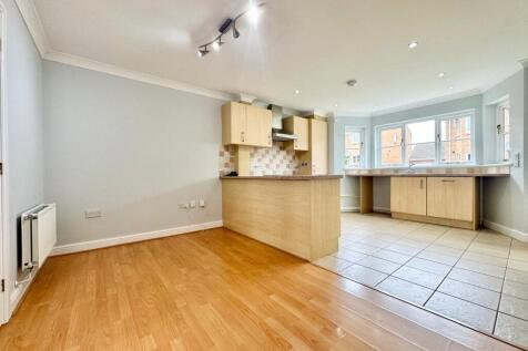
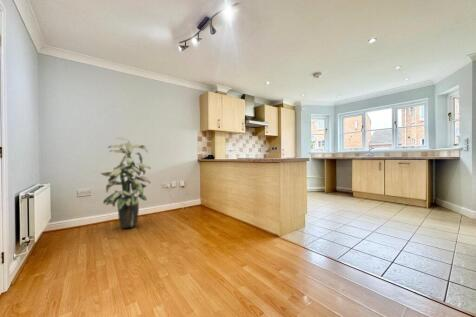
+ indoor plant (126, 182)
